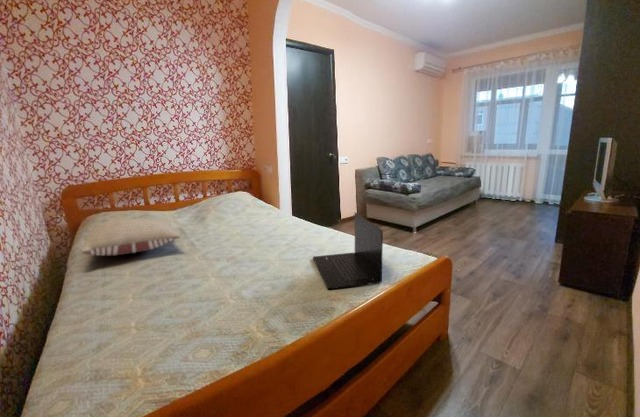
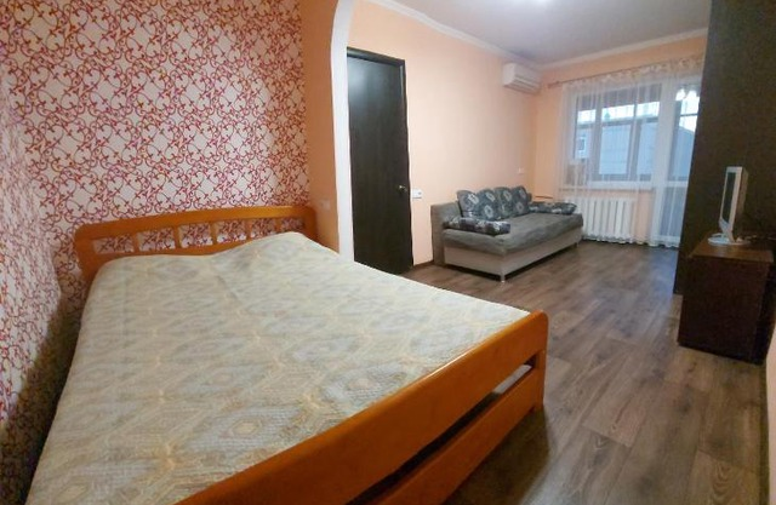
- laptop (344, 253)
- pillow (134, 234)
